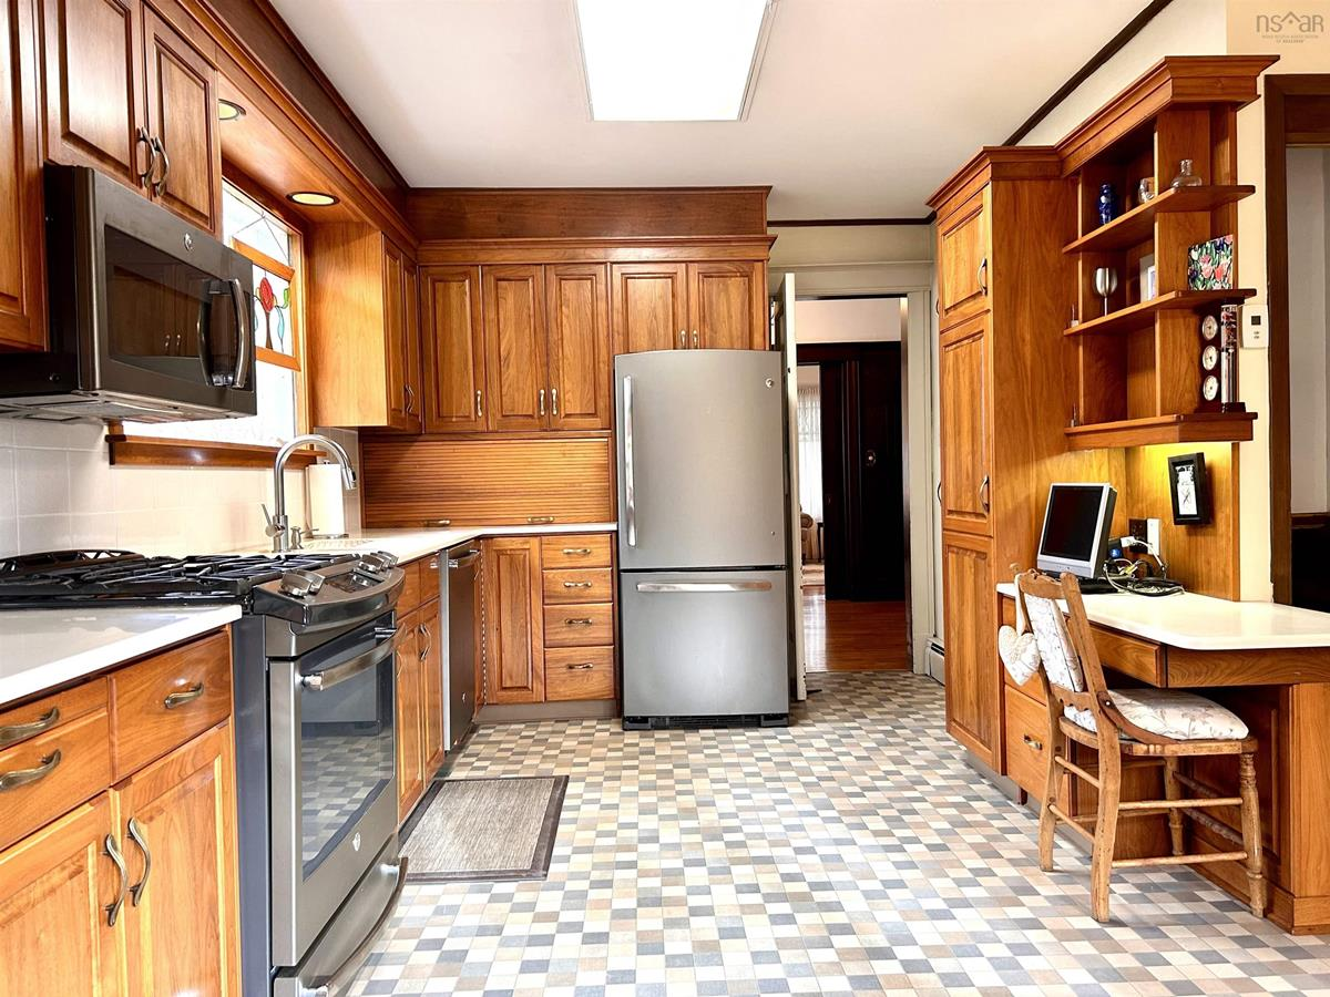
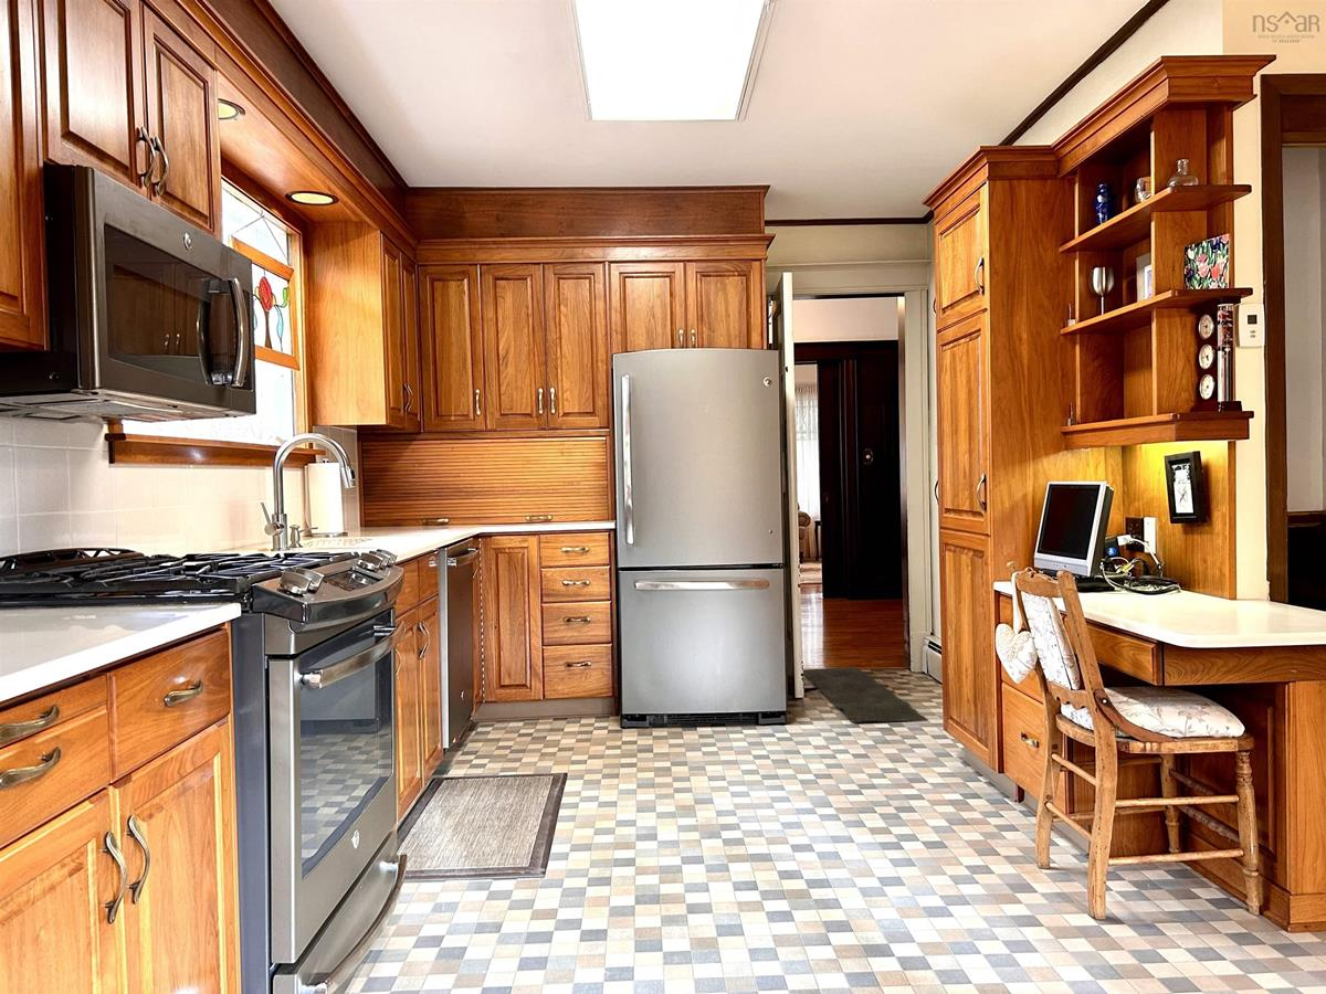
+ rug (854, 687)
